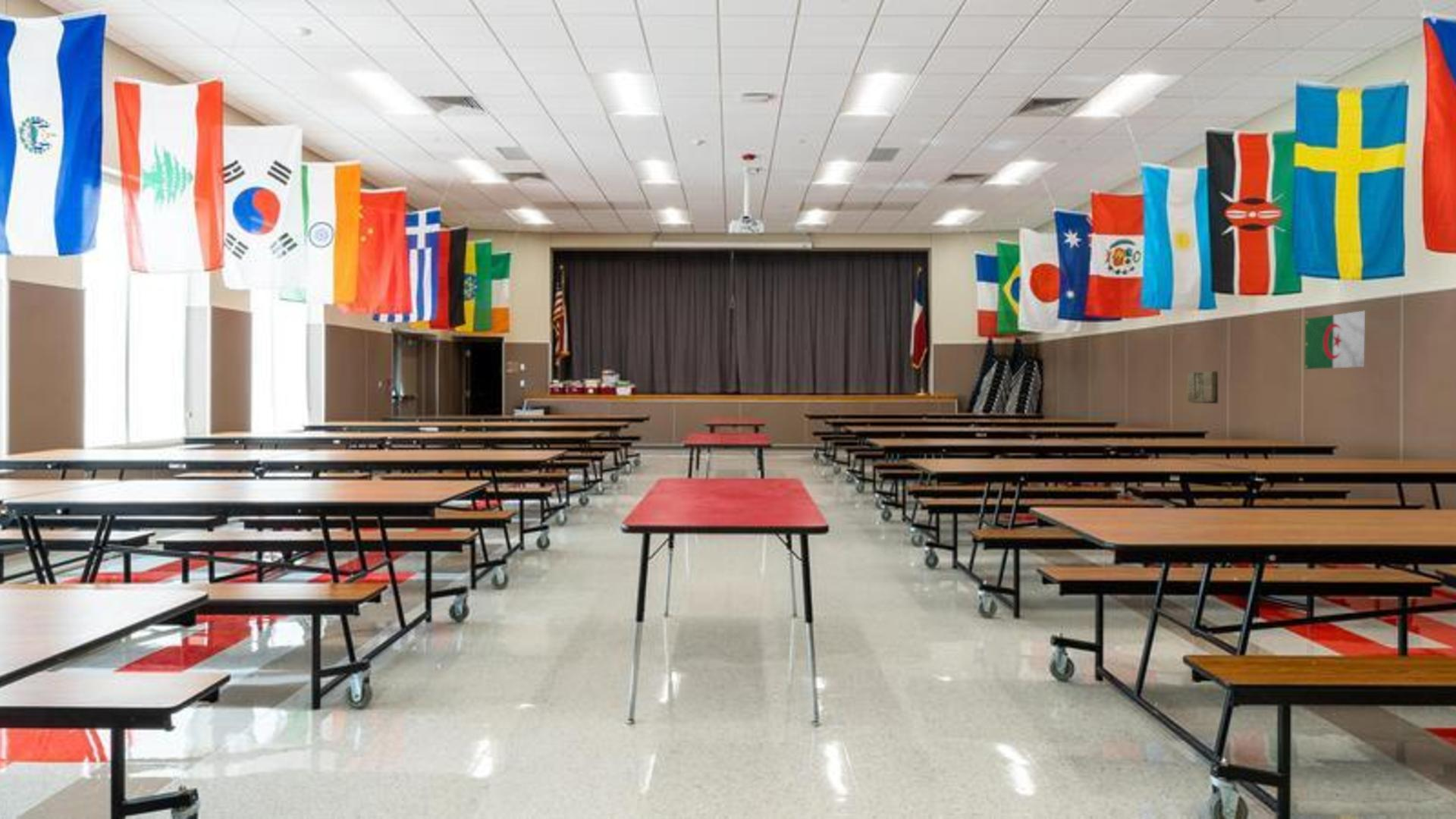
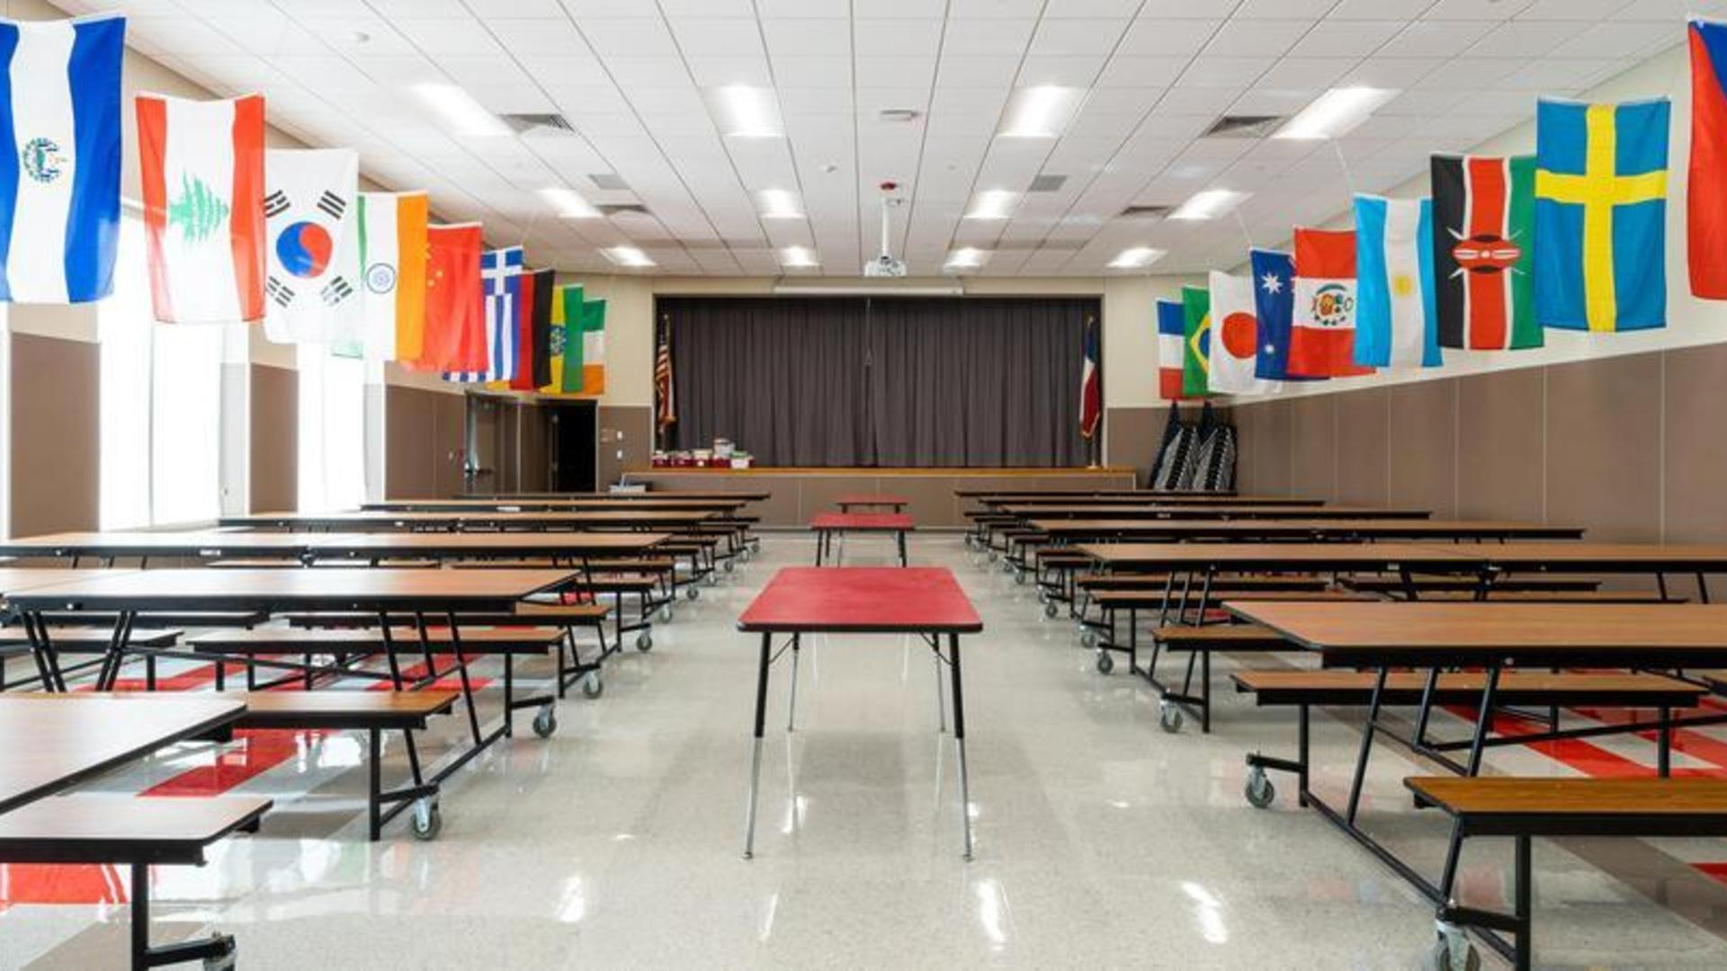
- flag (1333, 341)
- memorial plaque (1202, 387)
